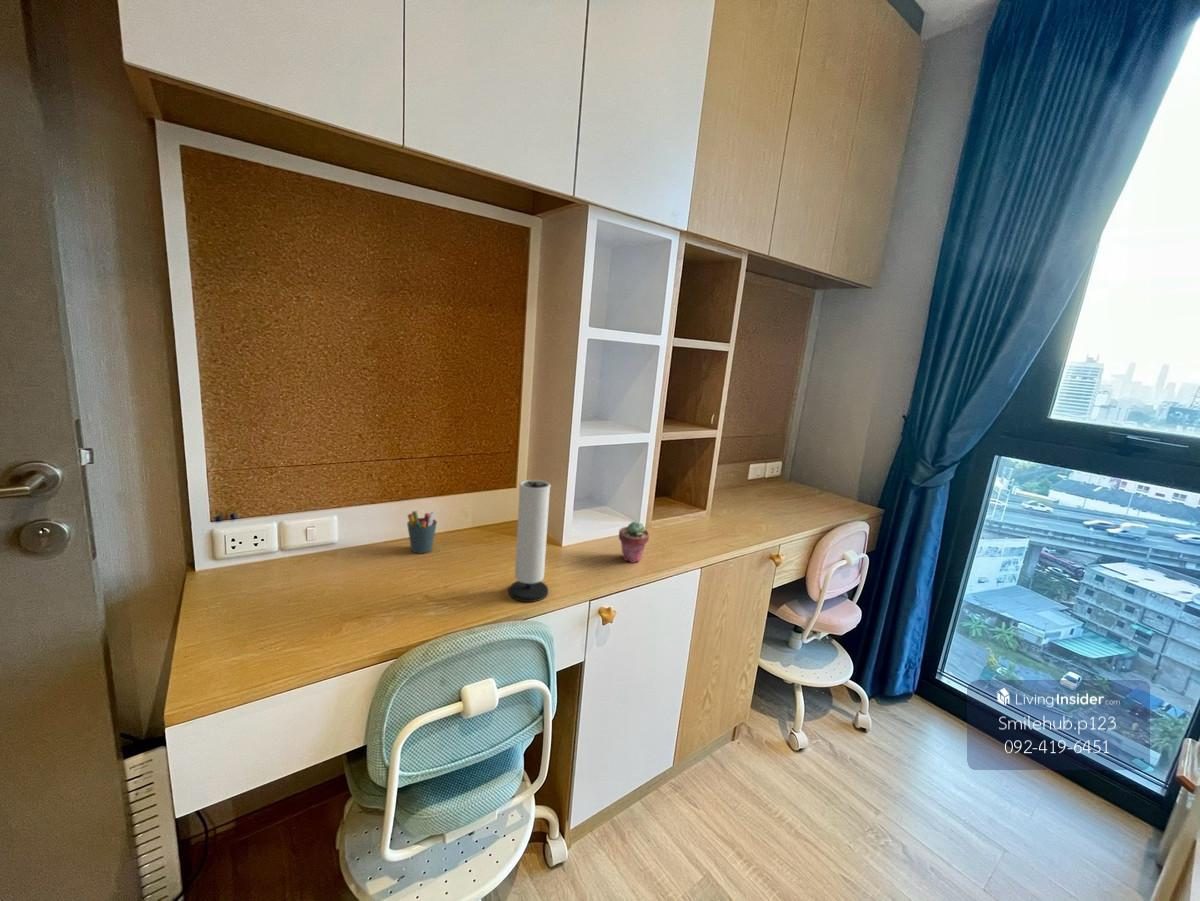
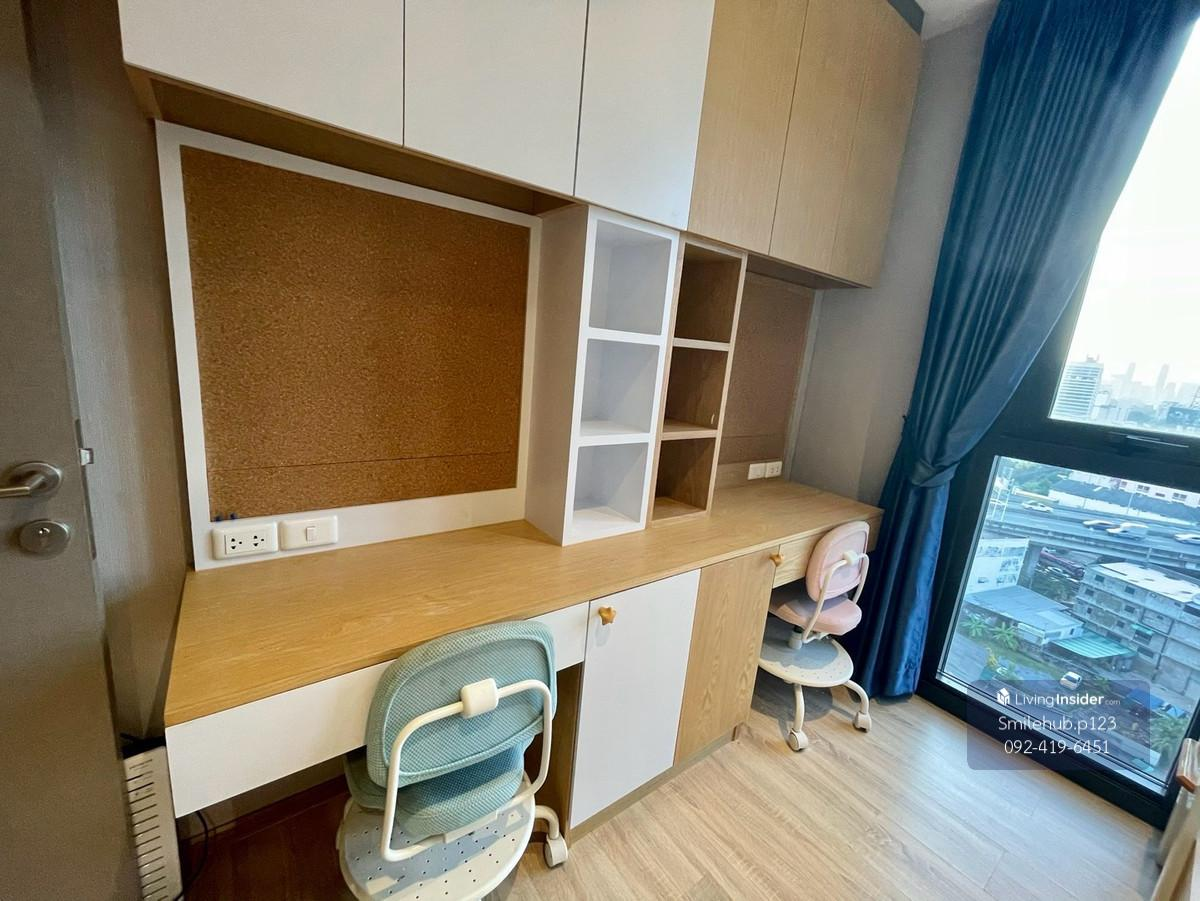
- potted succulent (633, 539)
- speaker (531, 538)
- pen holder (421, 528)
